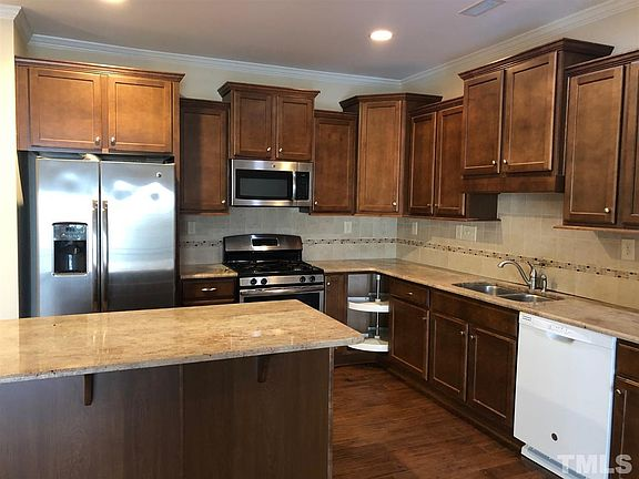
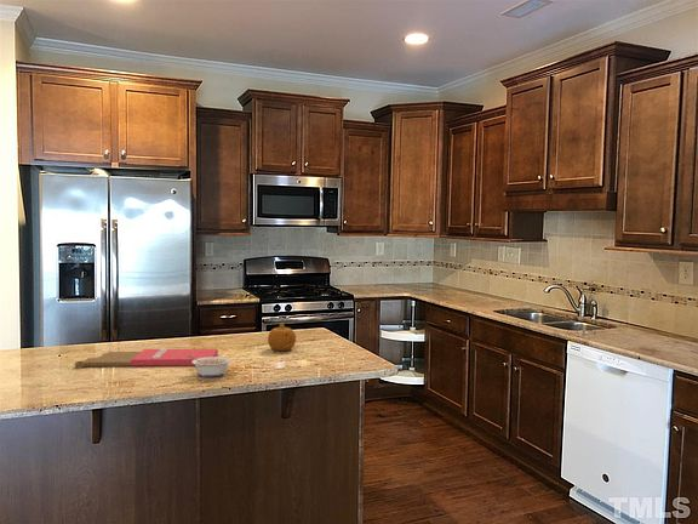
+ legume (210, 365)
+ cutting board (149, 357)
+ fruit (281, 335)
